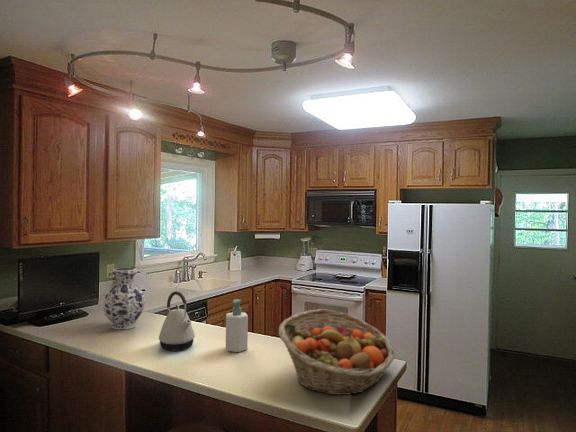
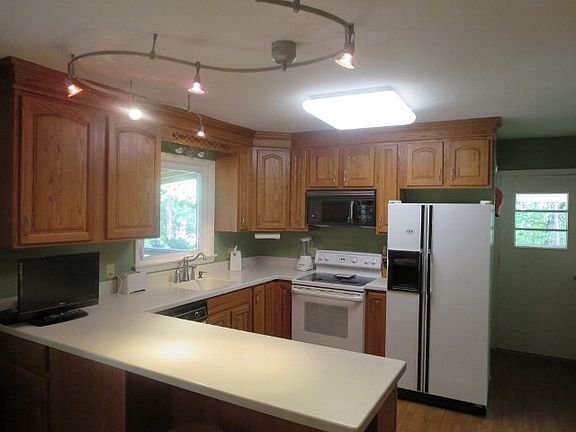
- soap bottle (236, 324)
- vase (124, 297)
- kettle (177, 319)
- fruit basket (336, 348)
